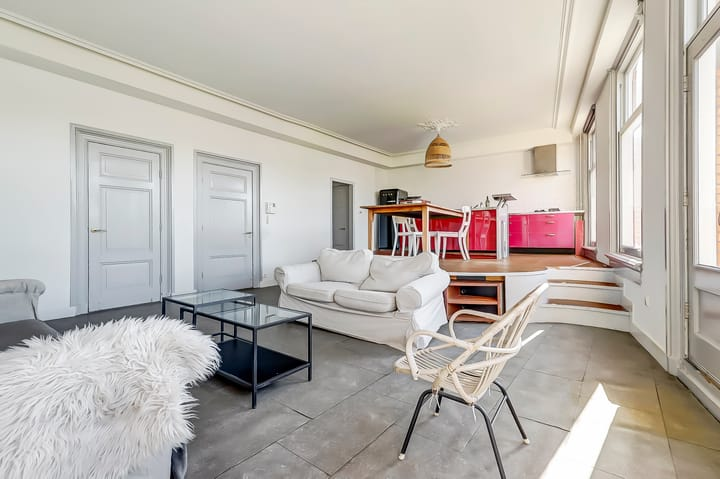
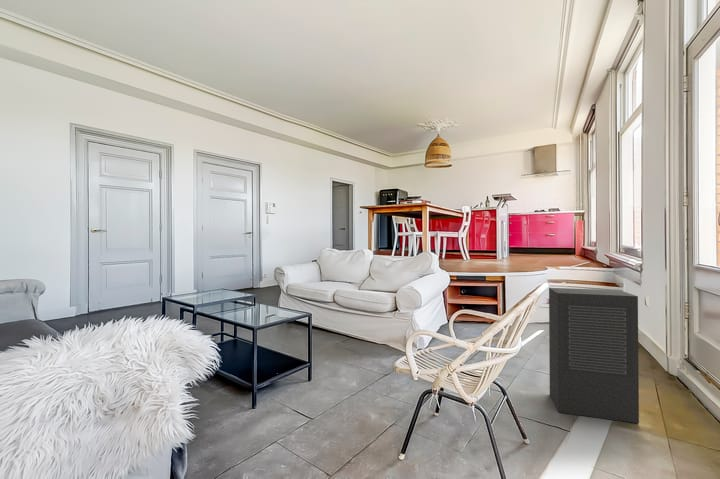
+ air purifier (590, 349)
